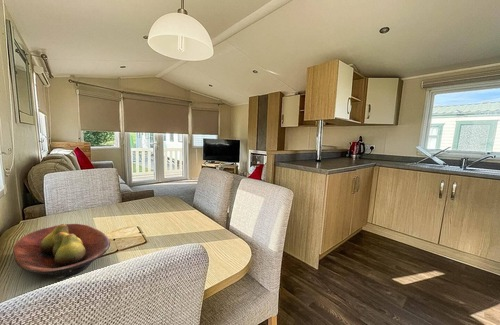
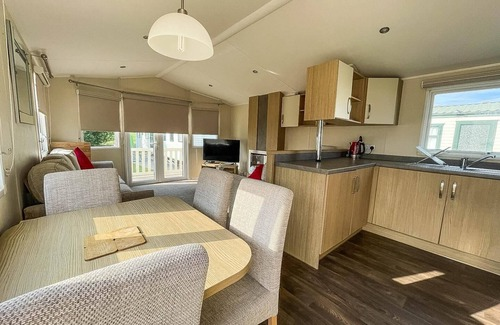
- fruit bowl (63, 244)
